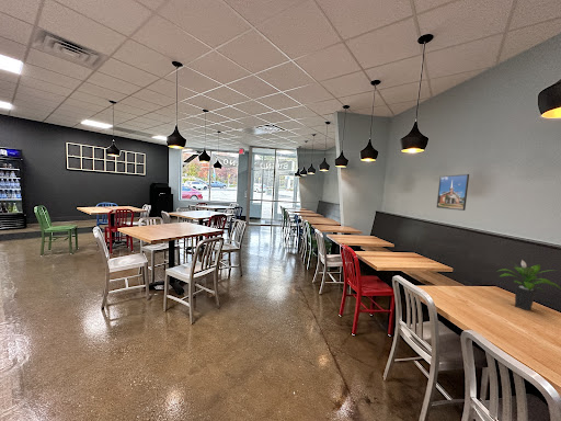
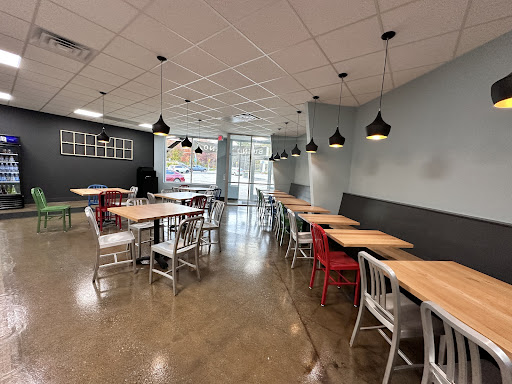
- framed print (451, 192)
- potted plant (526, 284)
